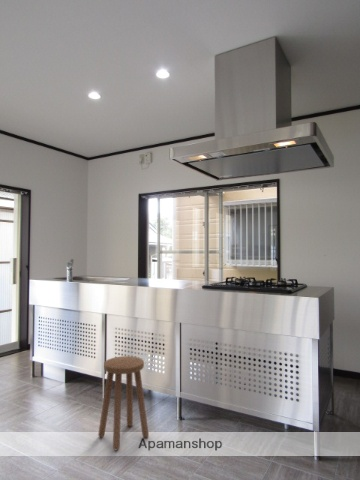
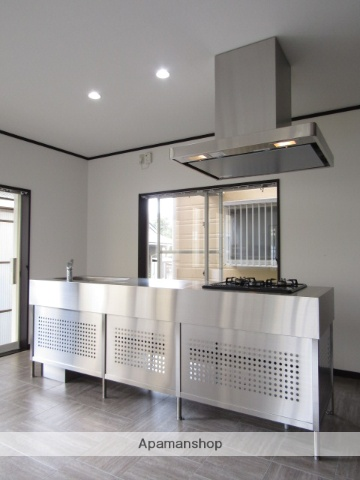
- stool (120, 399)
